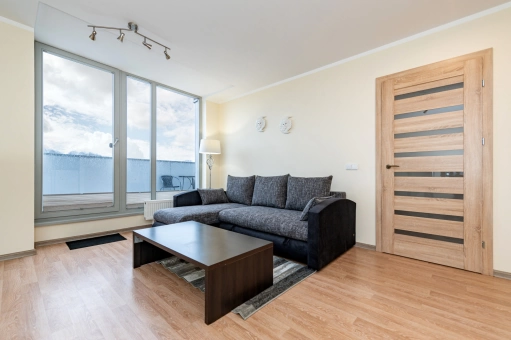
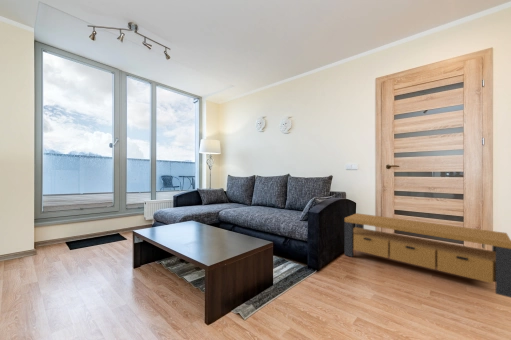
+ bench (414, 245)
